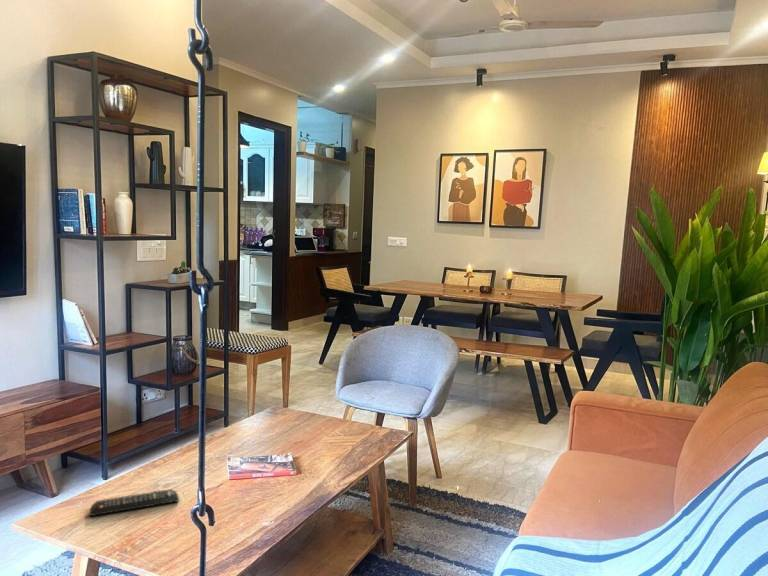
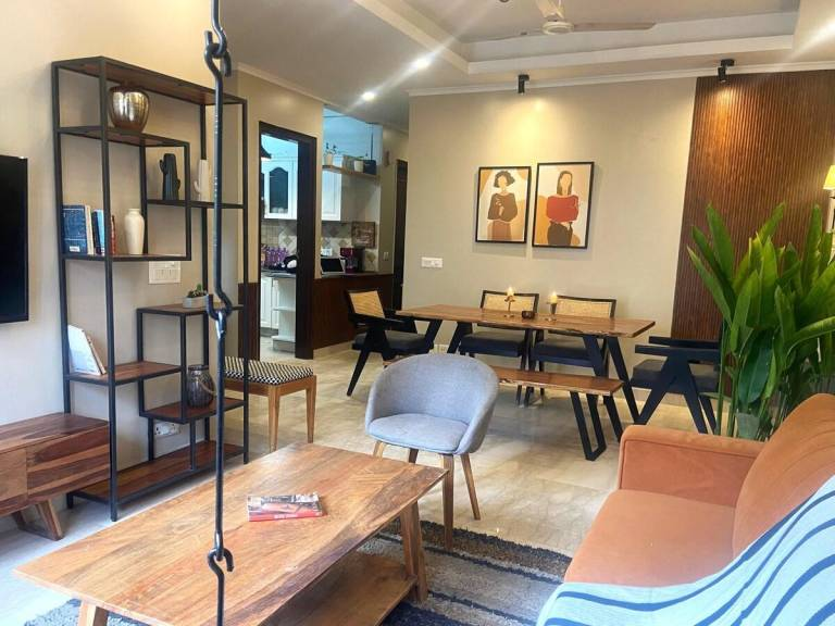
- remote control (135, 502)
